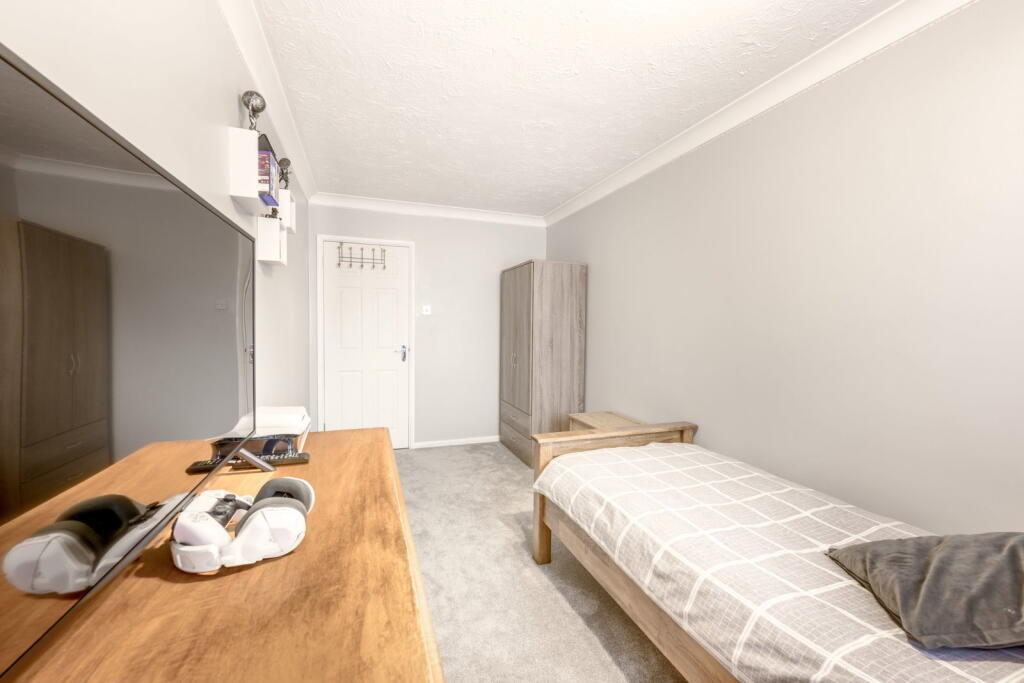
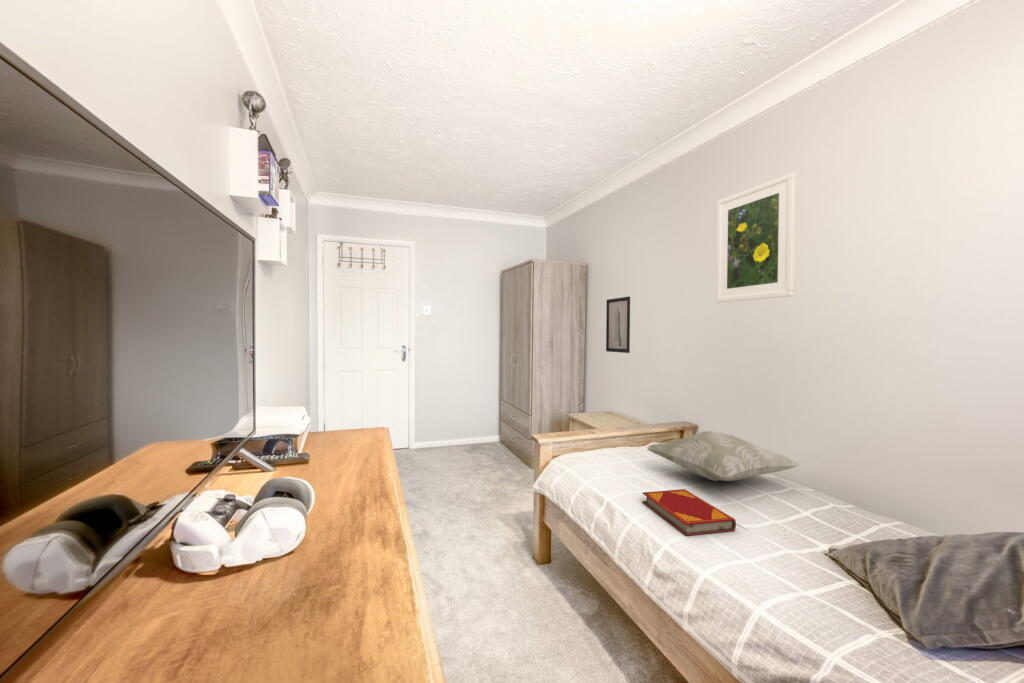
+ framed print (752, 244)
+ decorative pillow (718, 455)
+ hardback book (685, 510)
+ wall art (617, 325)
